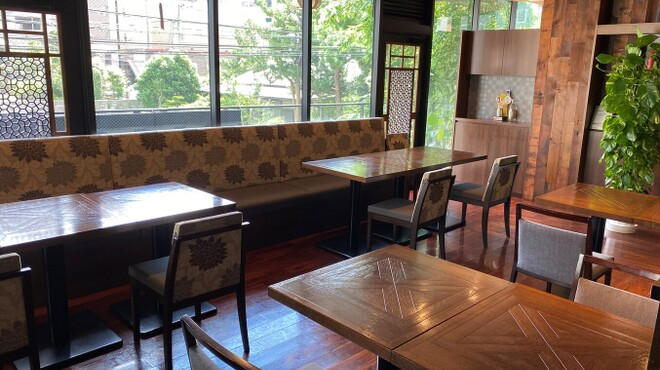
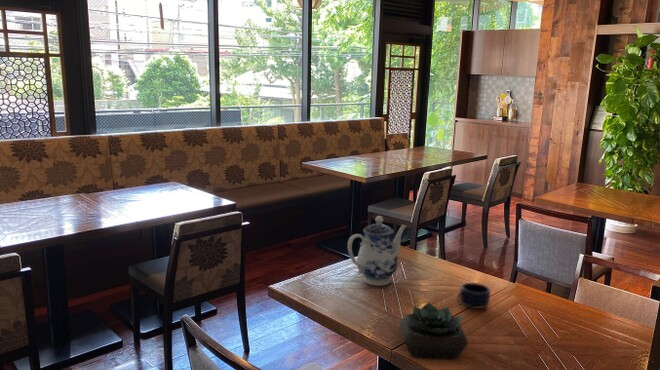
+ mug (472, 297)
+ succulent plant (432, 329)
+ teapot (378, 248)
